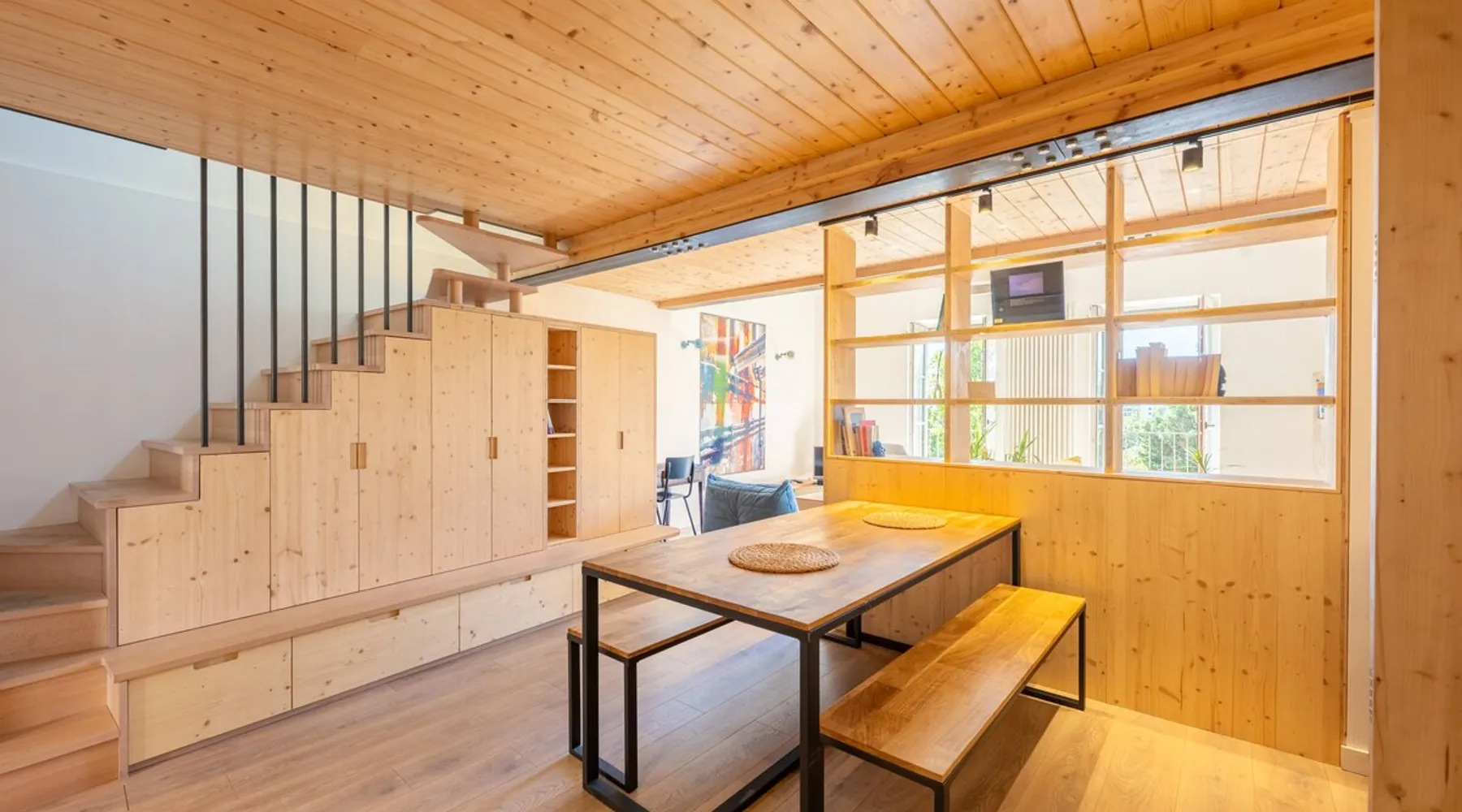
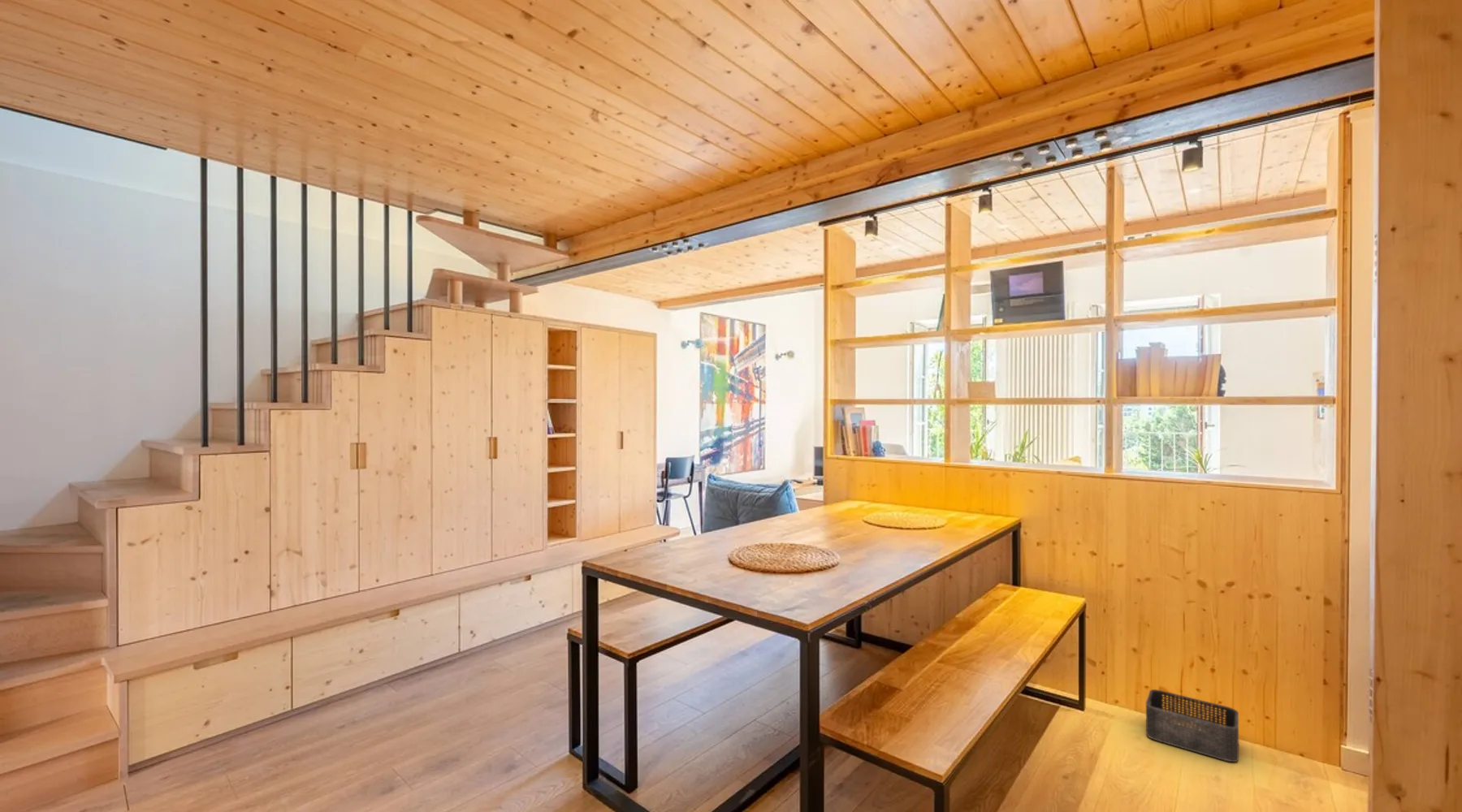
+ storage bin (1191, 723)
